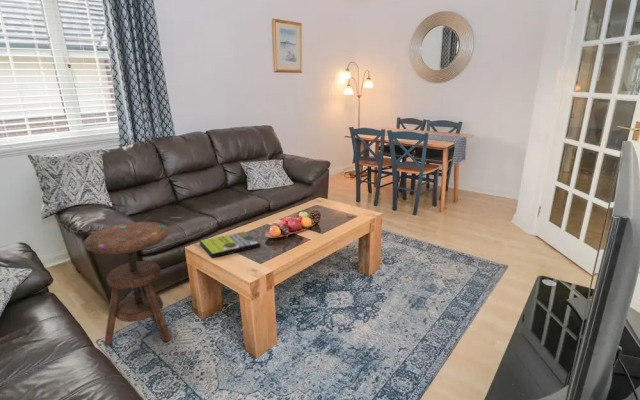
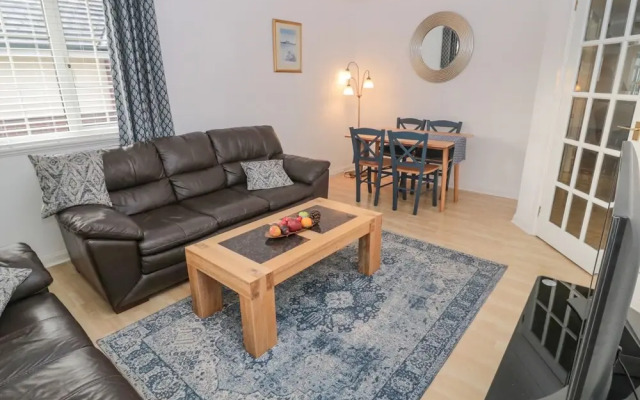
- side table (136, 284)
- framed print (229, 243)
